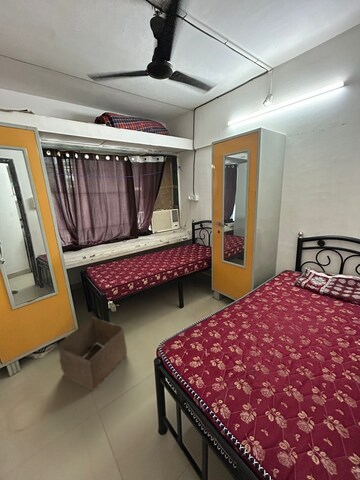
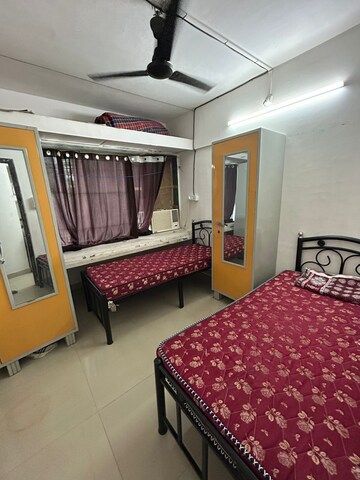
- storage bin (92, 349)
